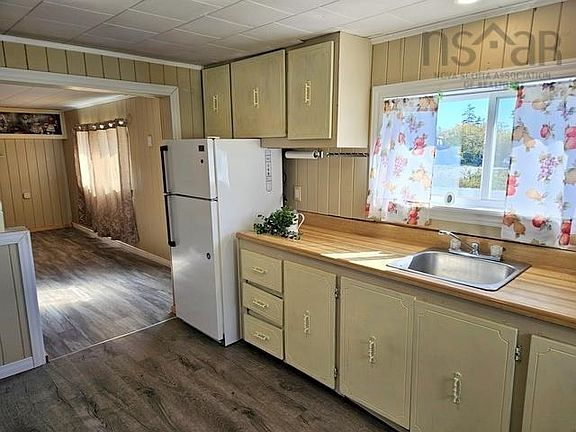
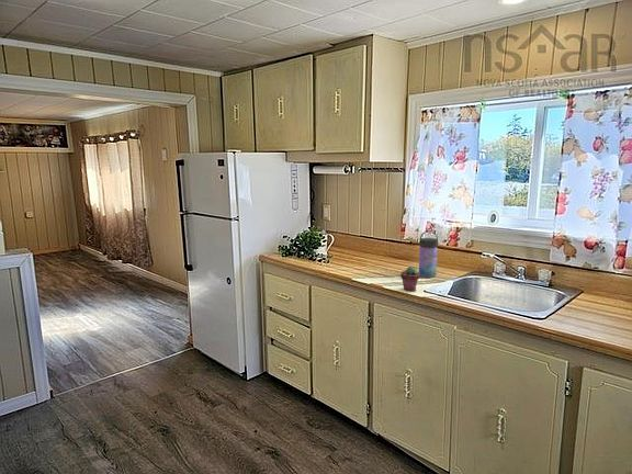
+ potted succulent (409, 278)
+ water bottle (428, 252)
